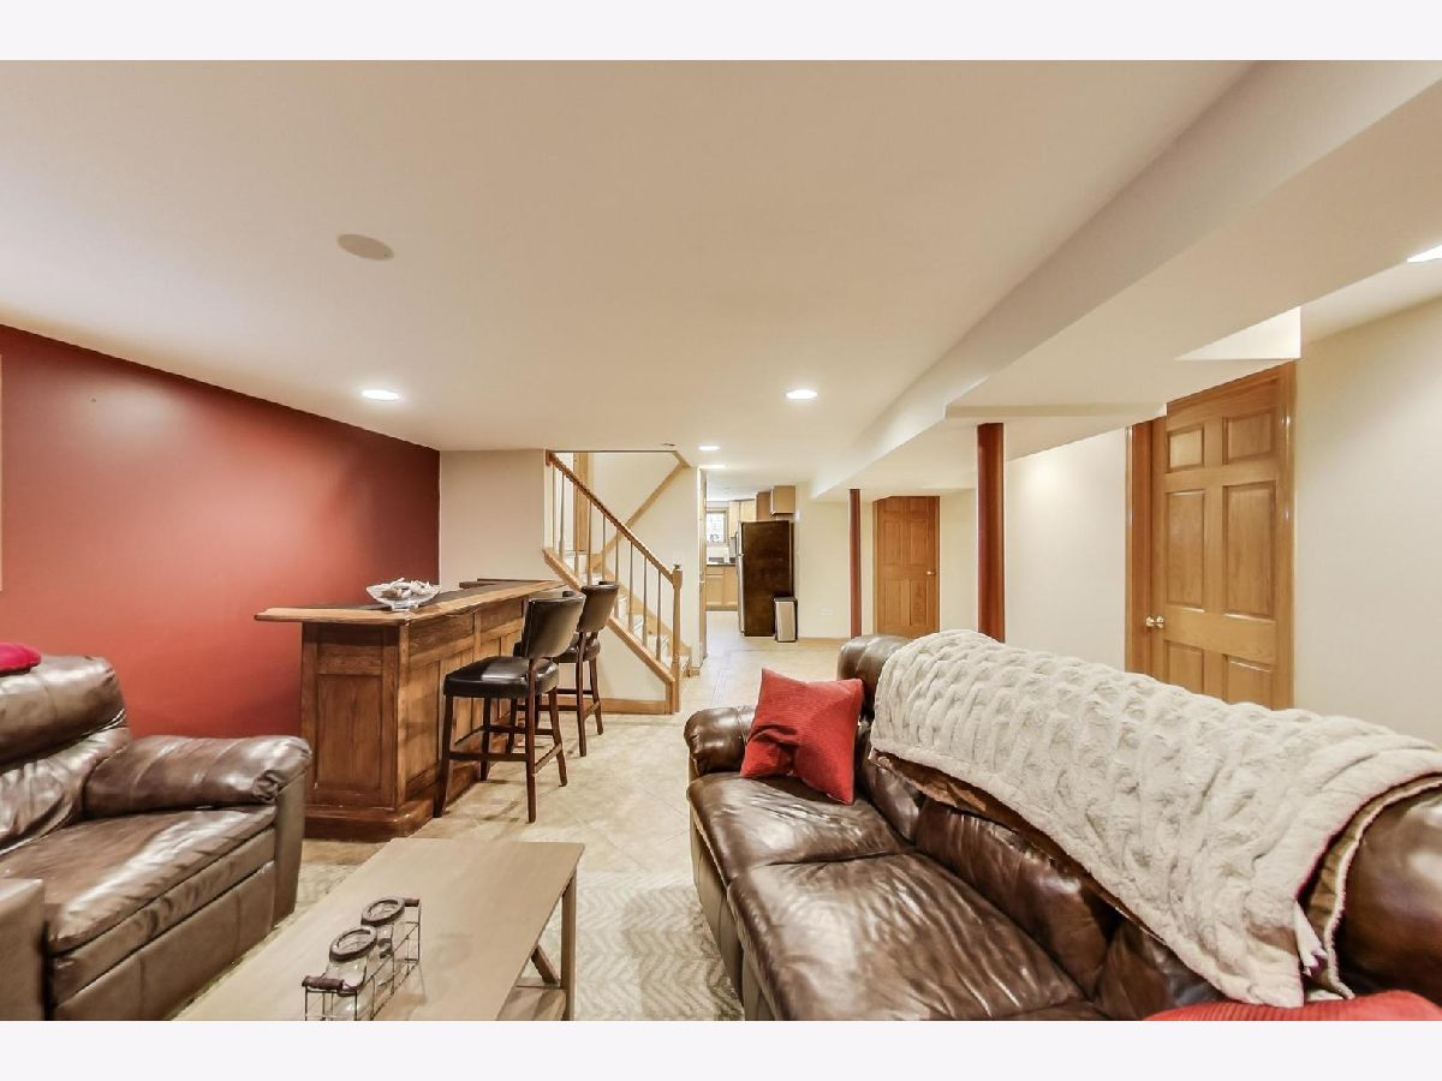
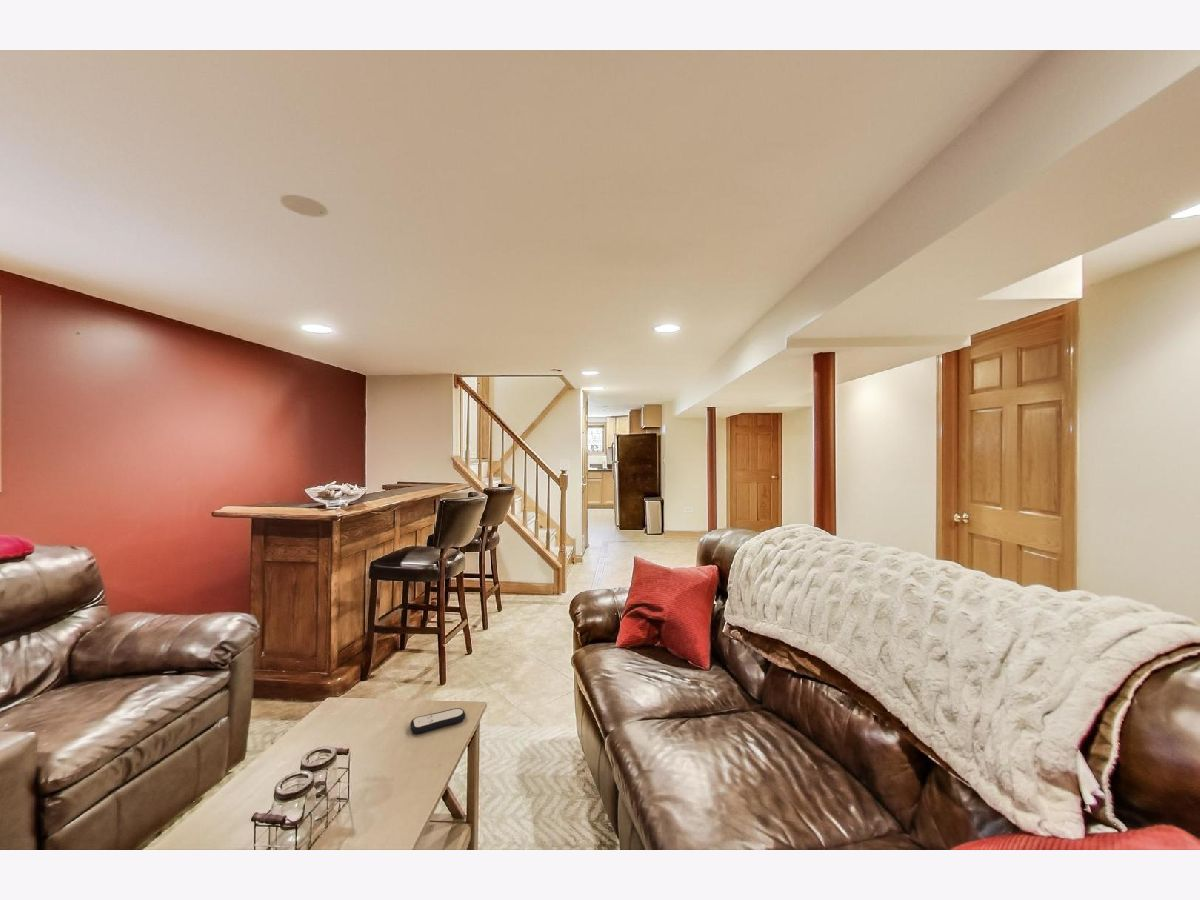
+ remote control (438, 719)
